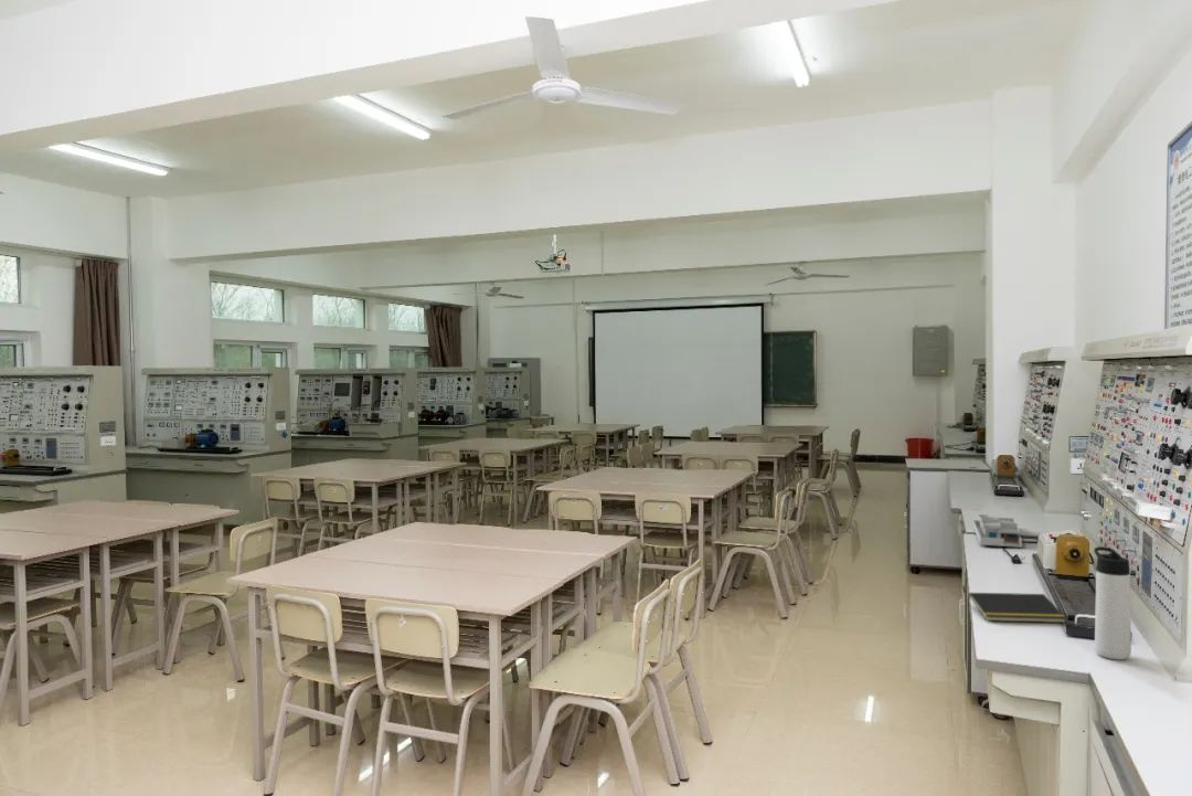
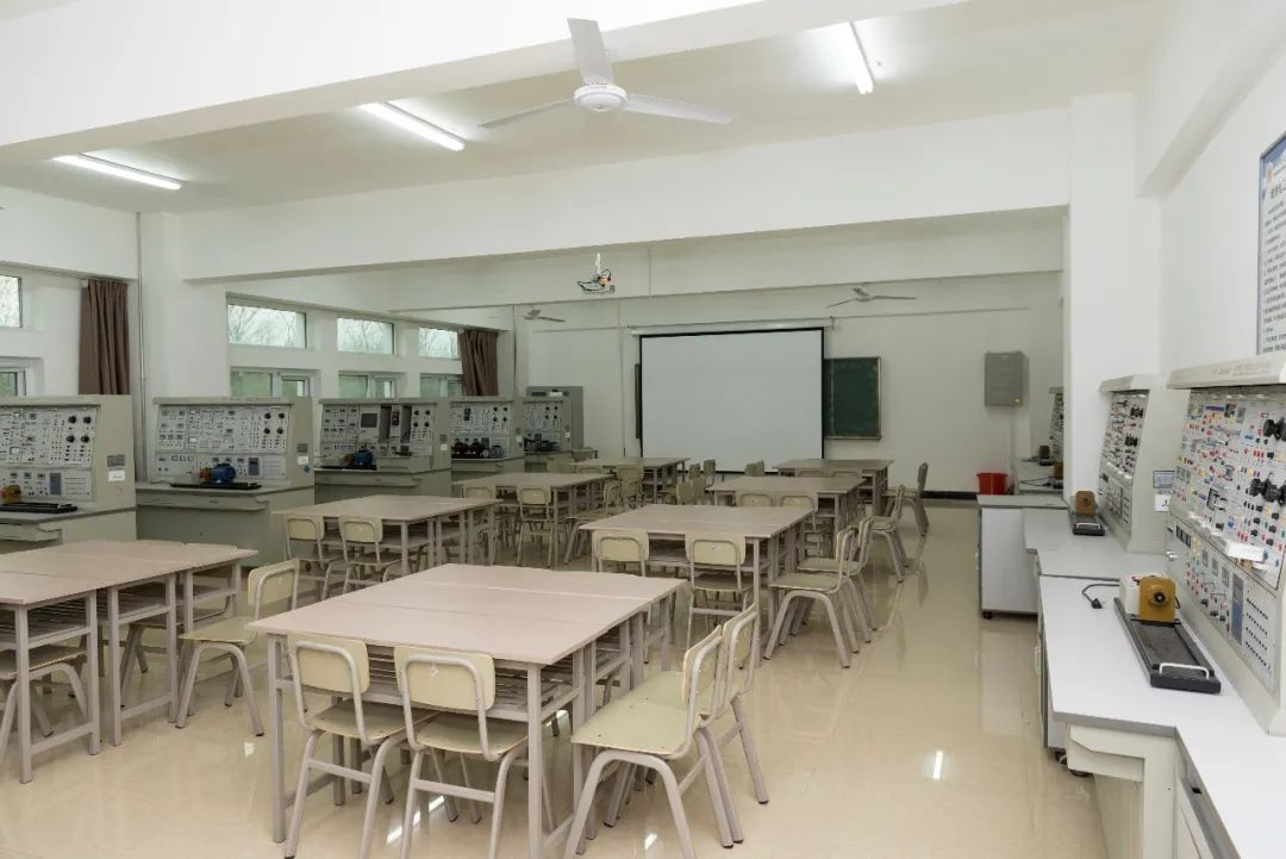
- desk organizer (996, 527)
- thermos bottle (1109, 602)
- notepad (1015, 606)
